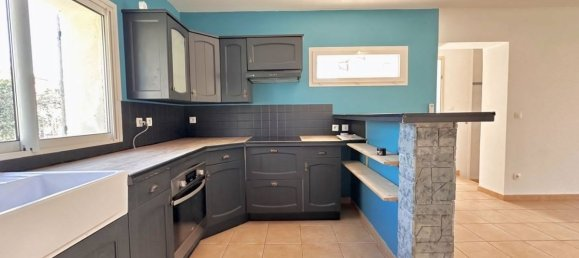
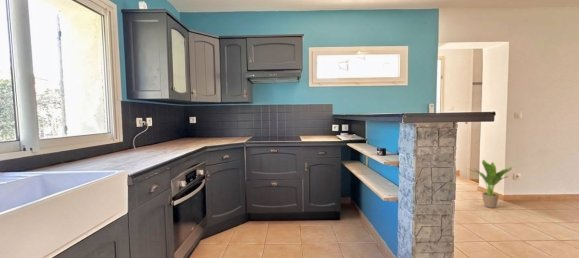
+ potted plant (495, 183)
